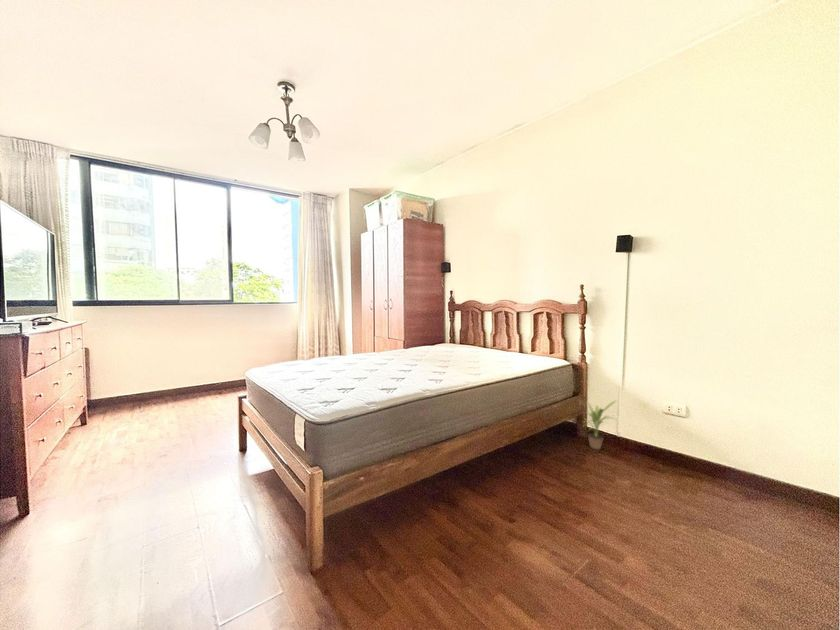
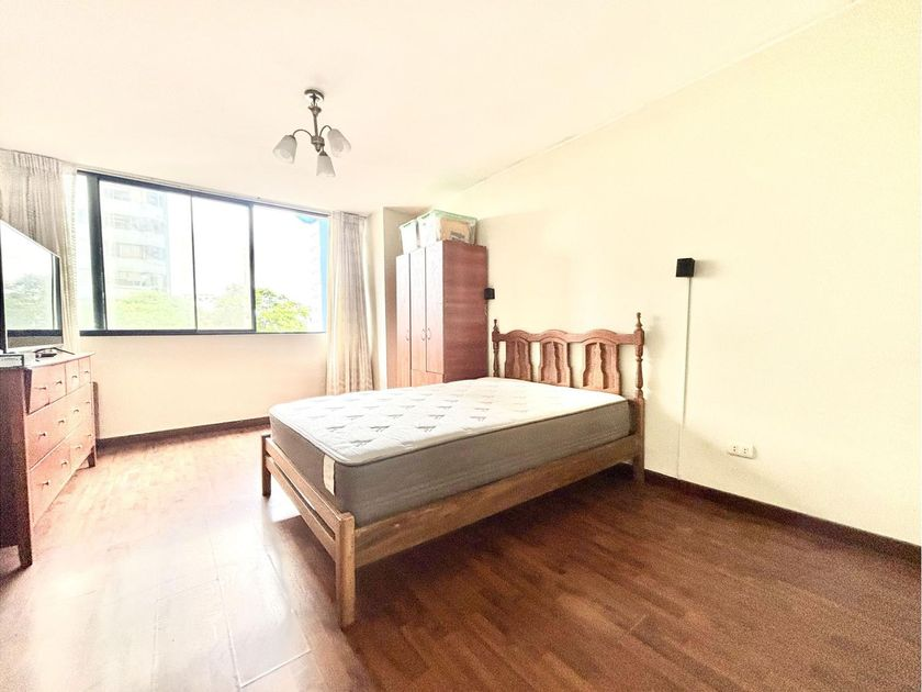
- potted plant (597, 425)
